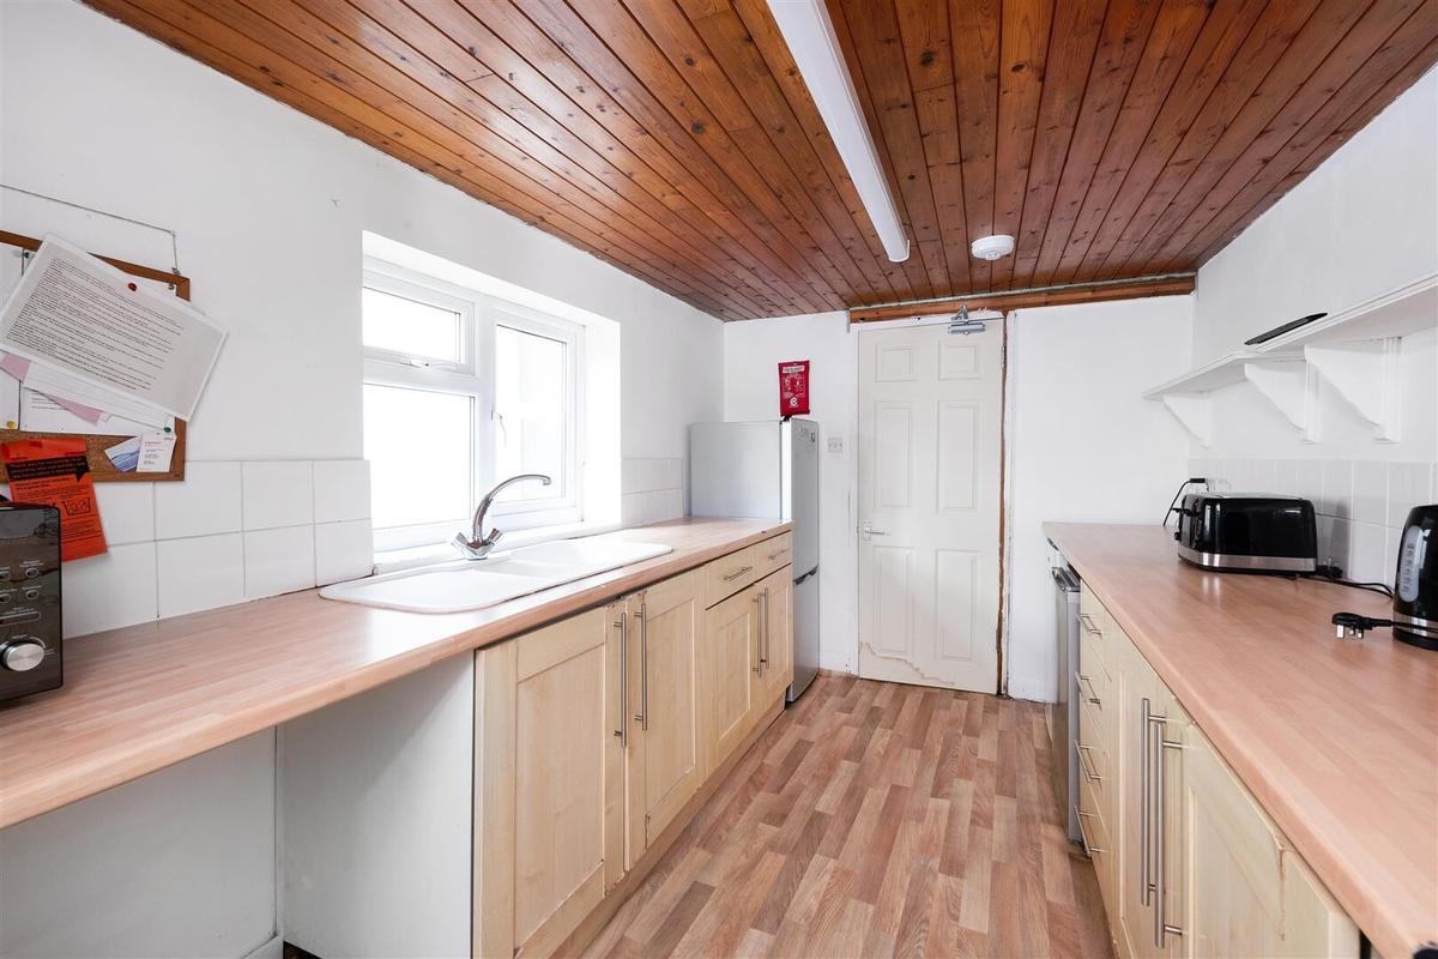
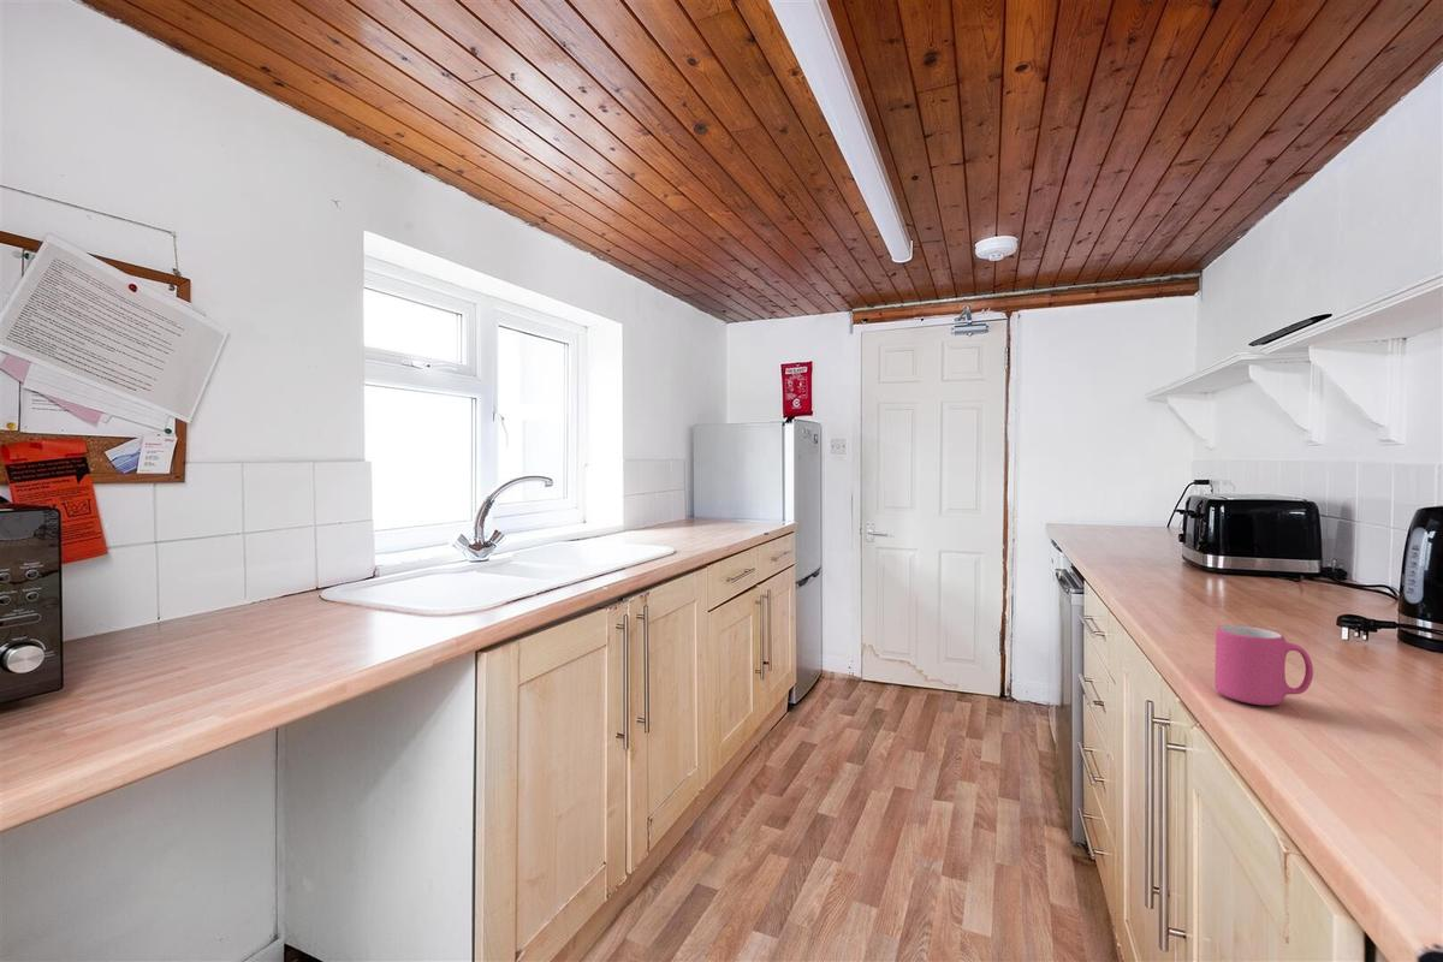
+ mug (1261, 666)
